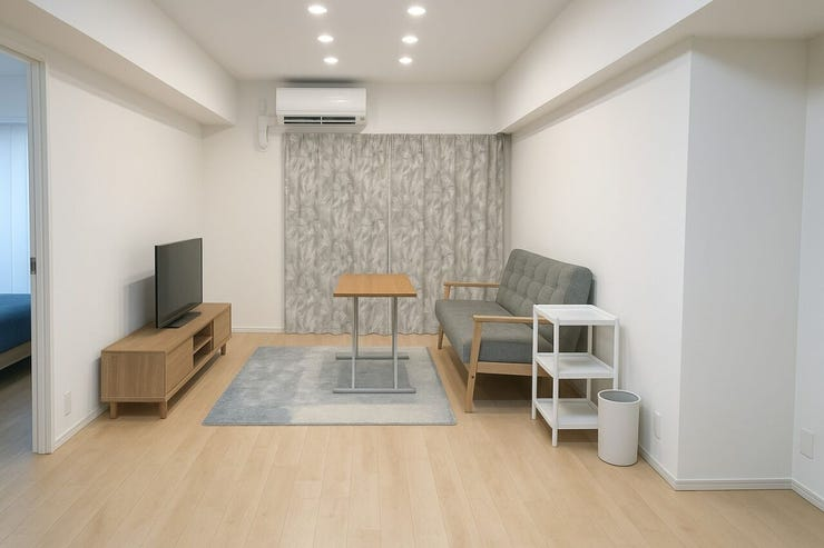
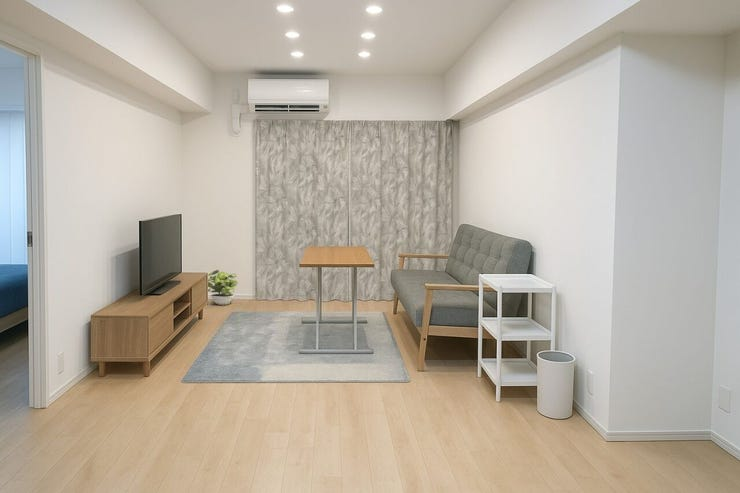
+ potted plant (221, 286)
